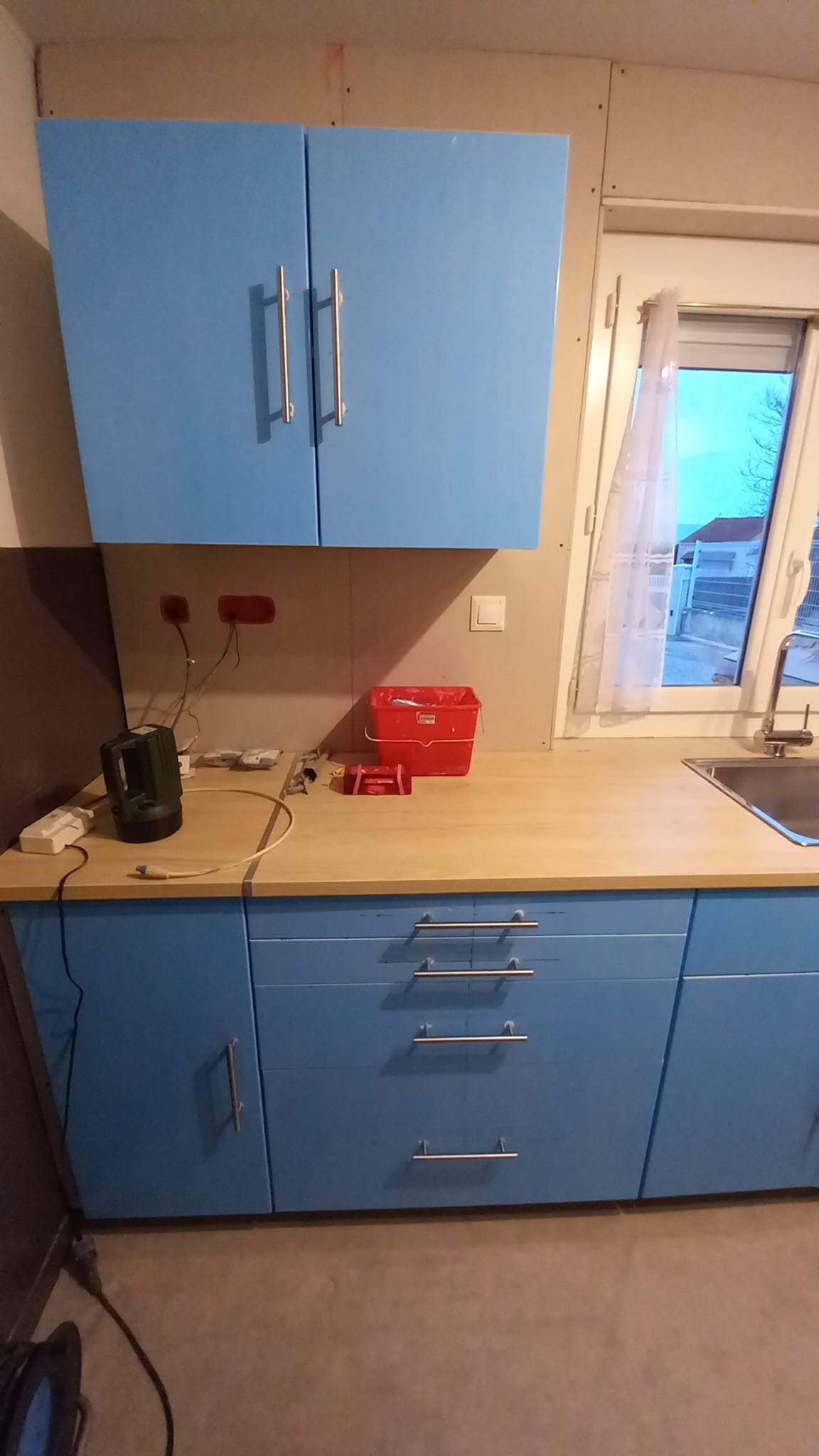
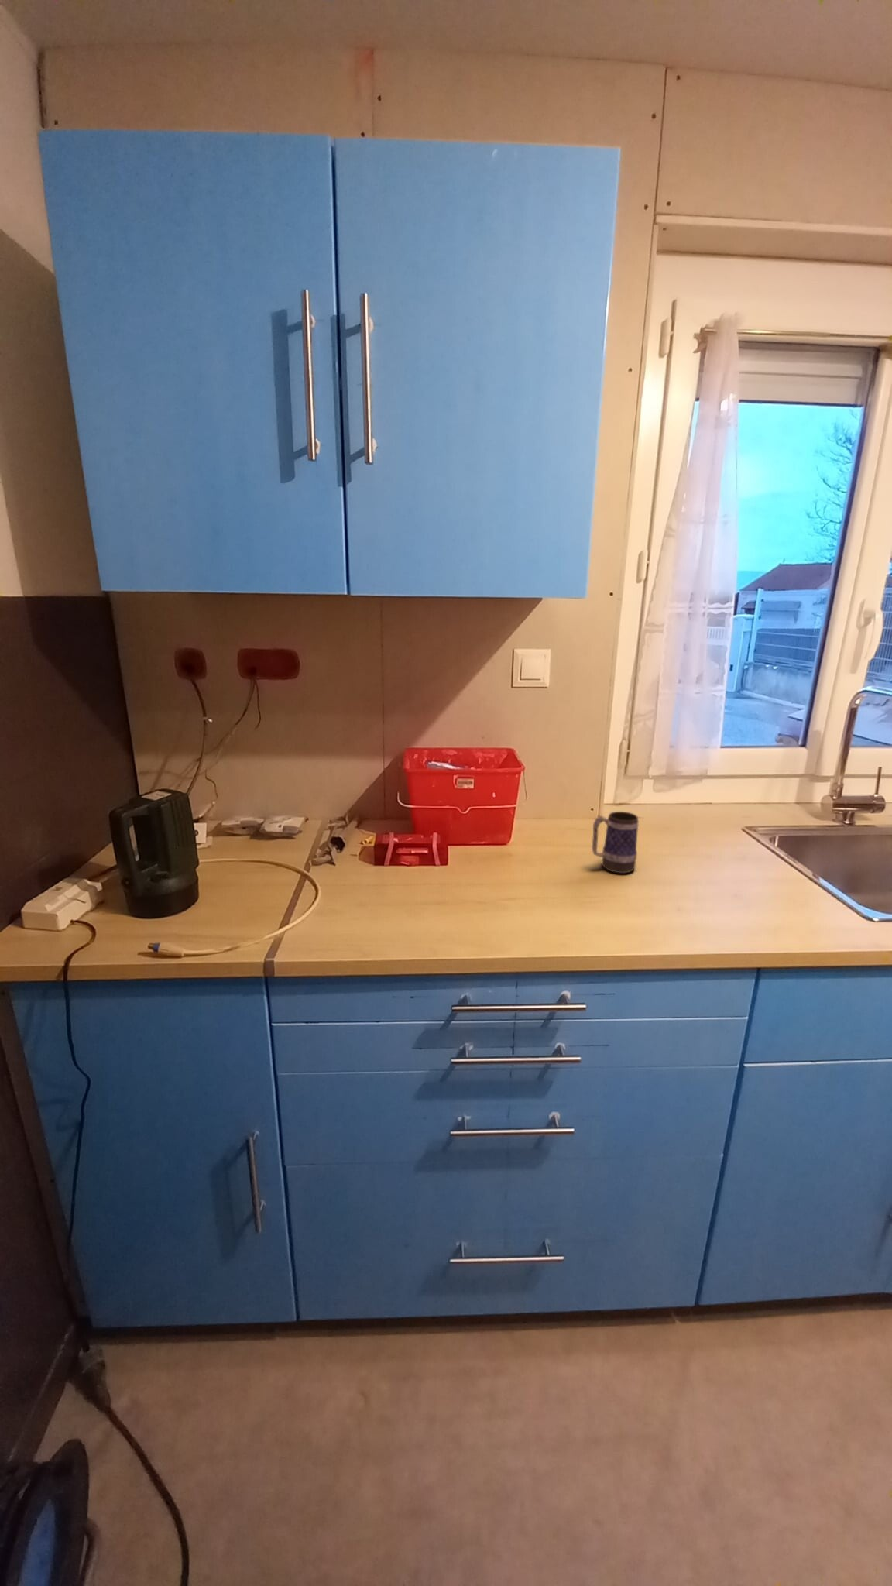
+ mug (614, 841)
